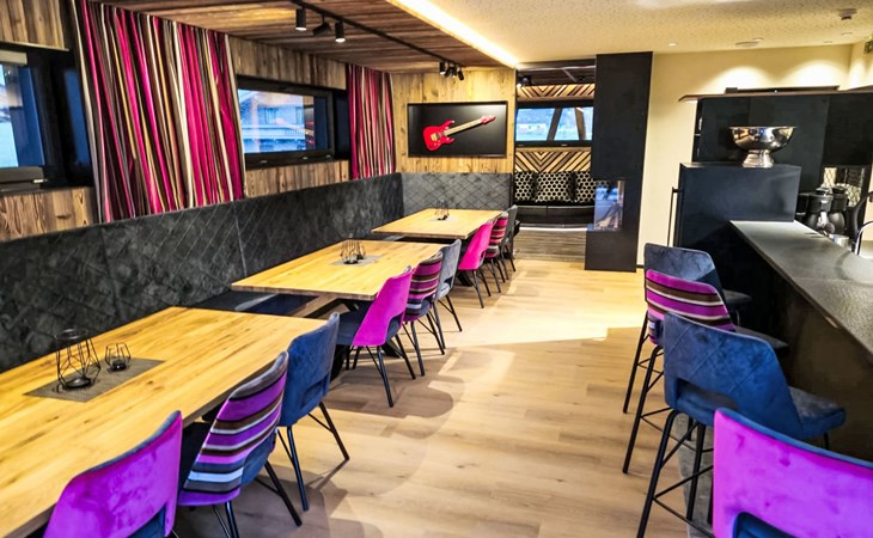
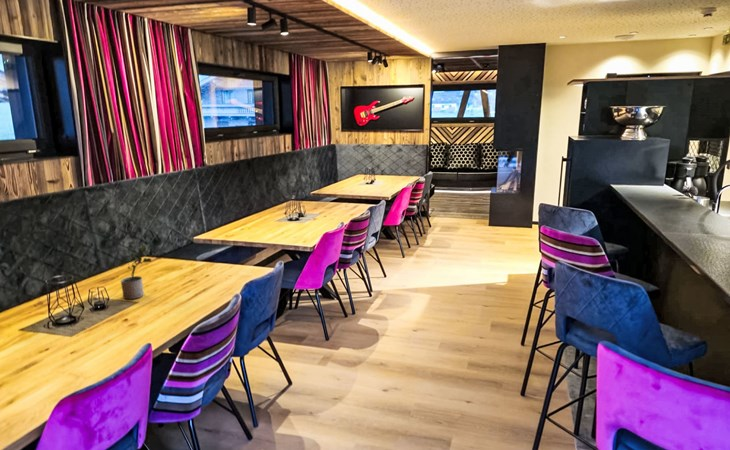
+ potted plant (134, 271)
